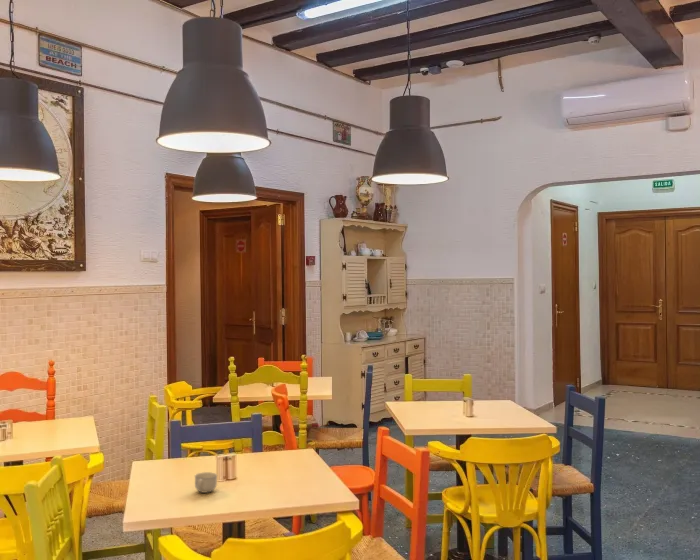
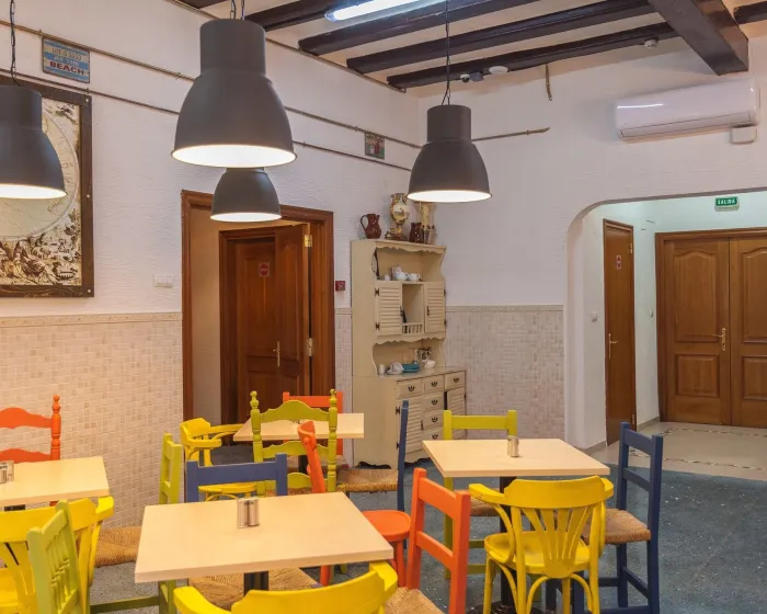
- cup (204, 483)
